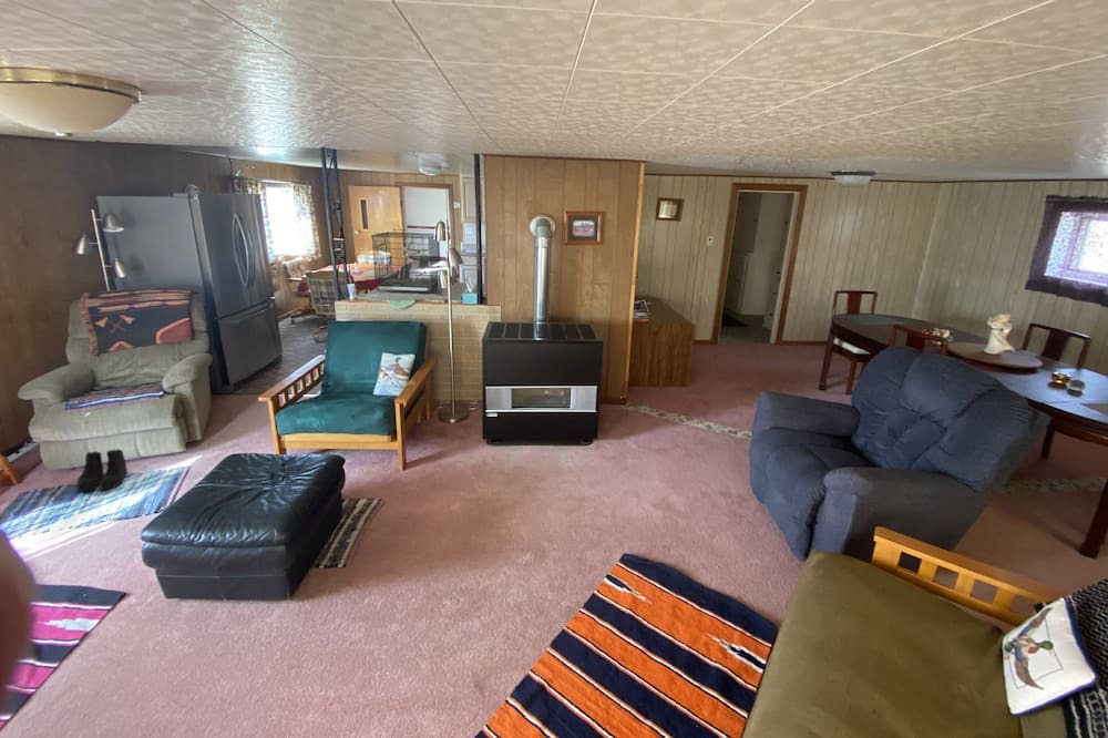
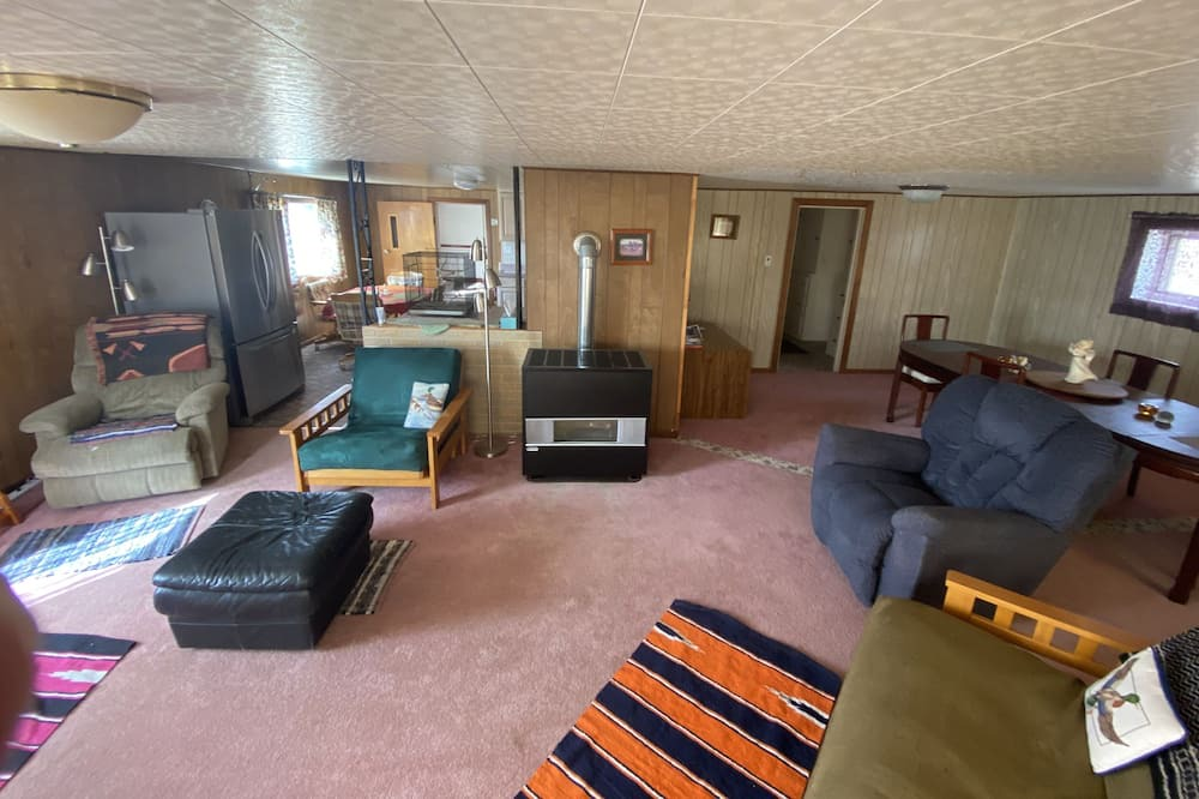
- boots (101, 468)
